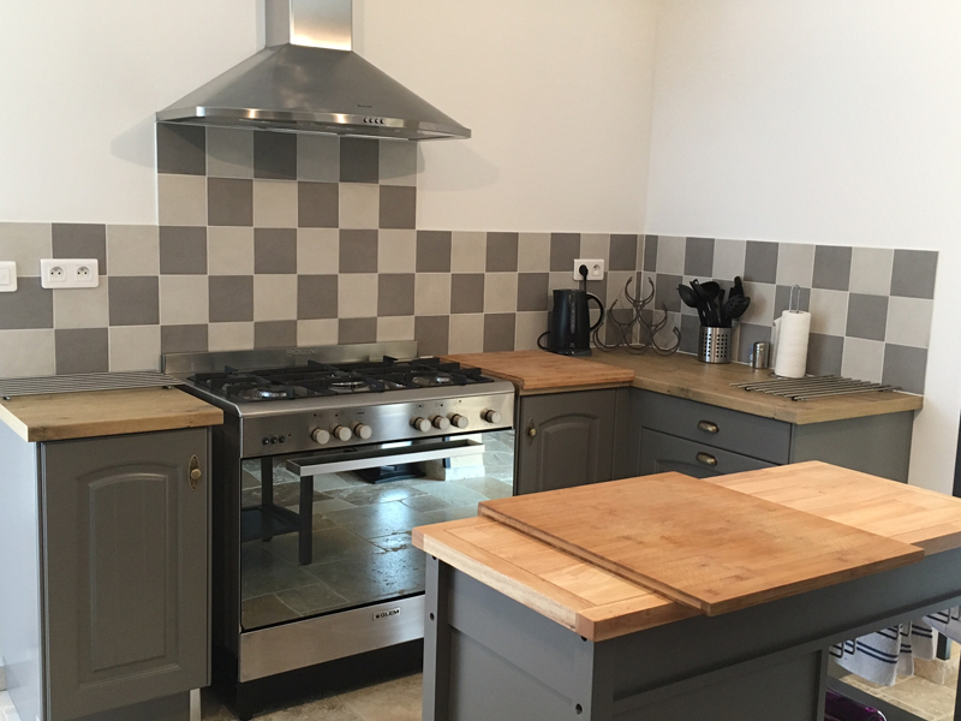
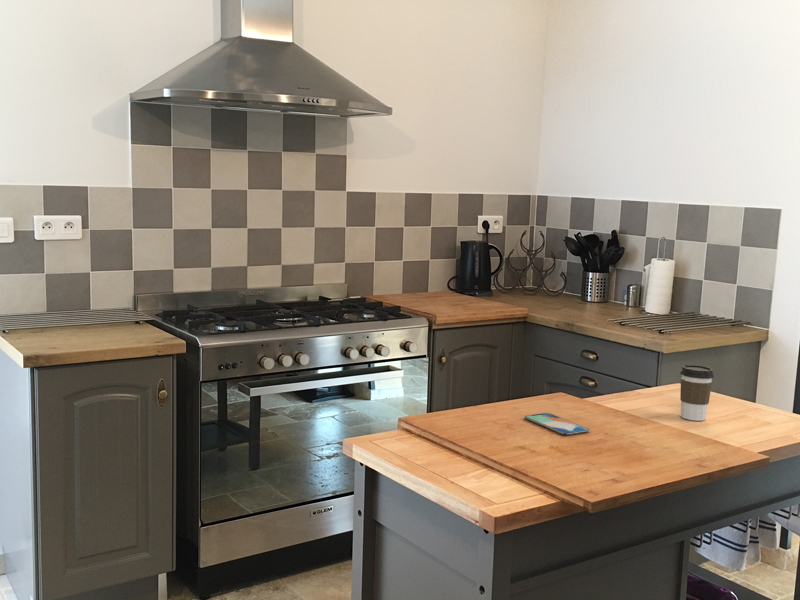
+ smartphone (556, 423)
+ coffee cup (695, 392)
